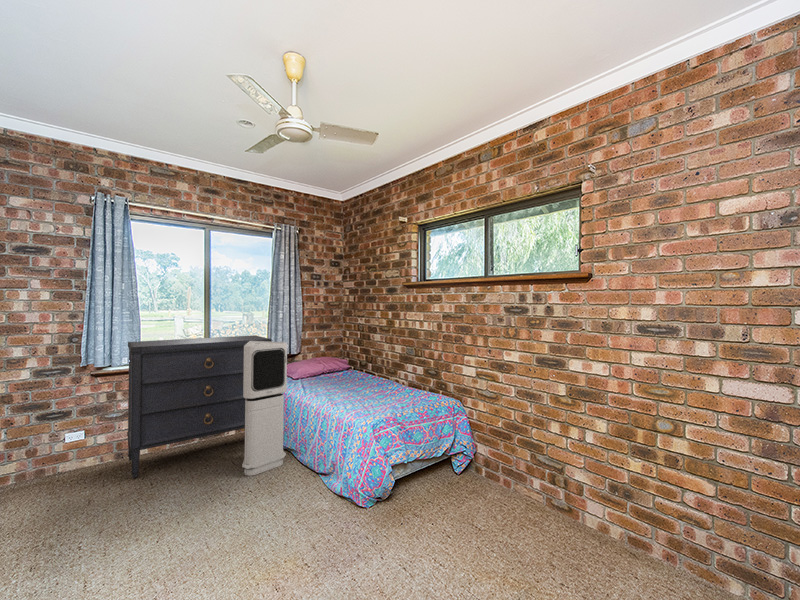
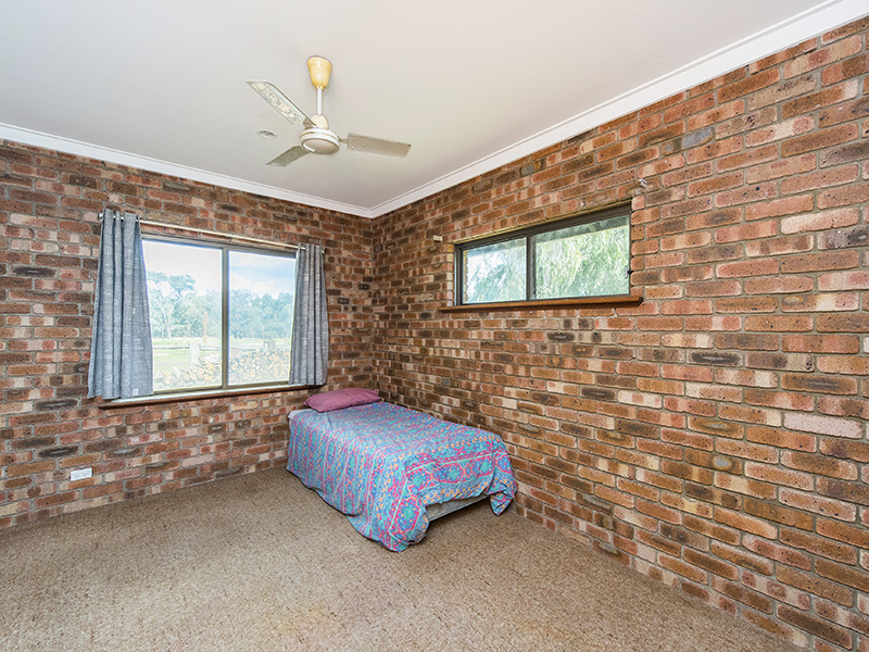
- dresser (202, 396)
- air purifier (259, 403)
